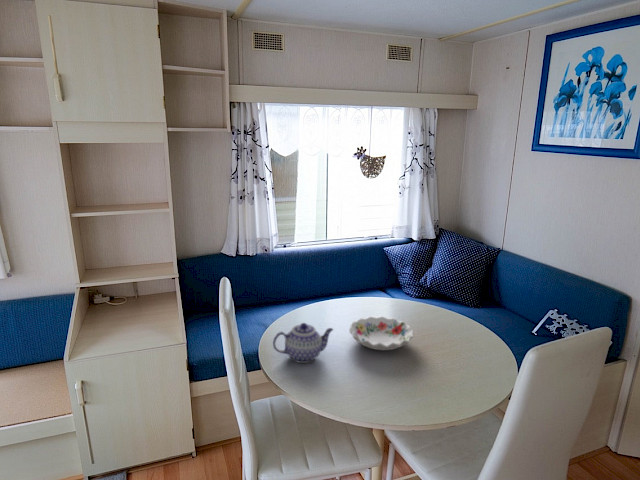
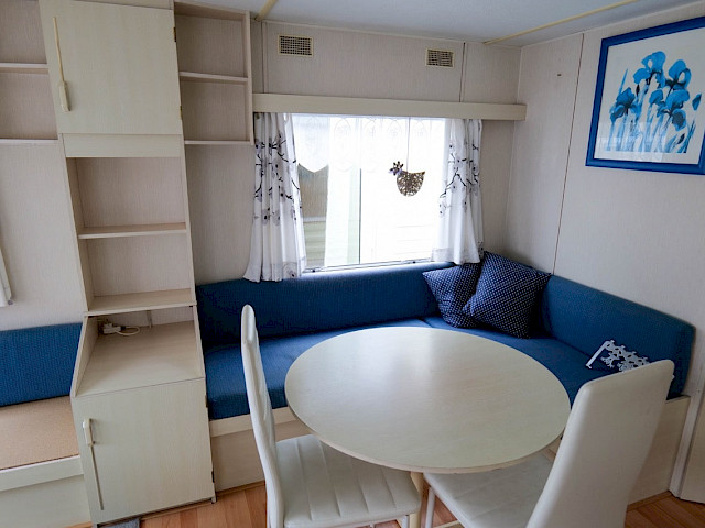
- decorative bowl (380, 335)
- teapot (303, 340)
